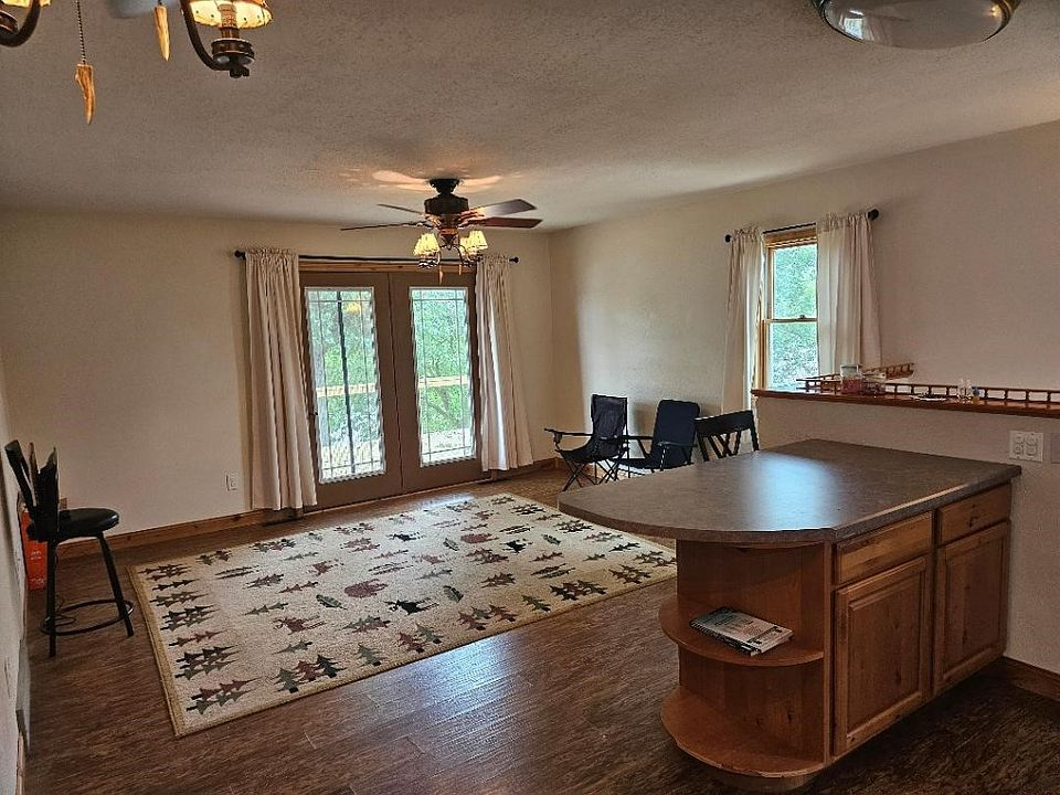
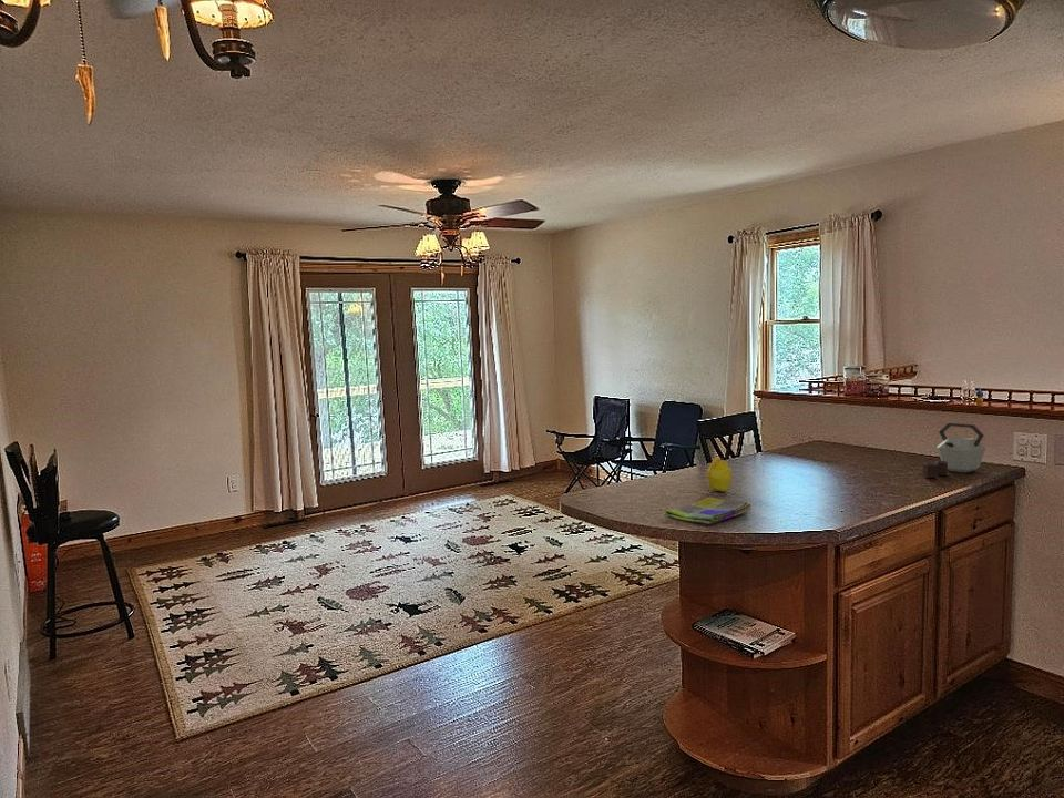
+ kettle (949, 449)
+ fruit (719, 473)
+ dish towel (708, 509)
